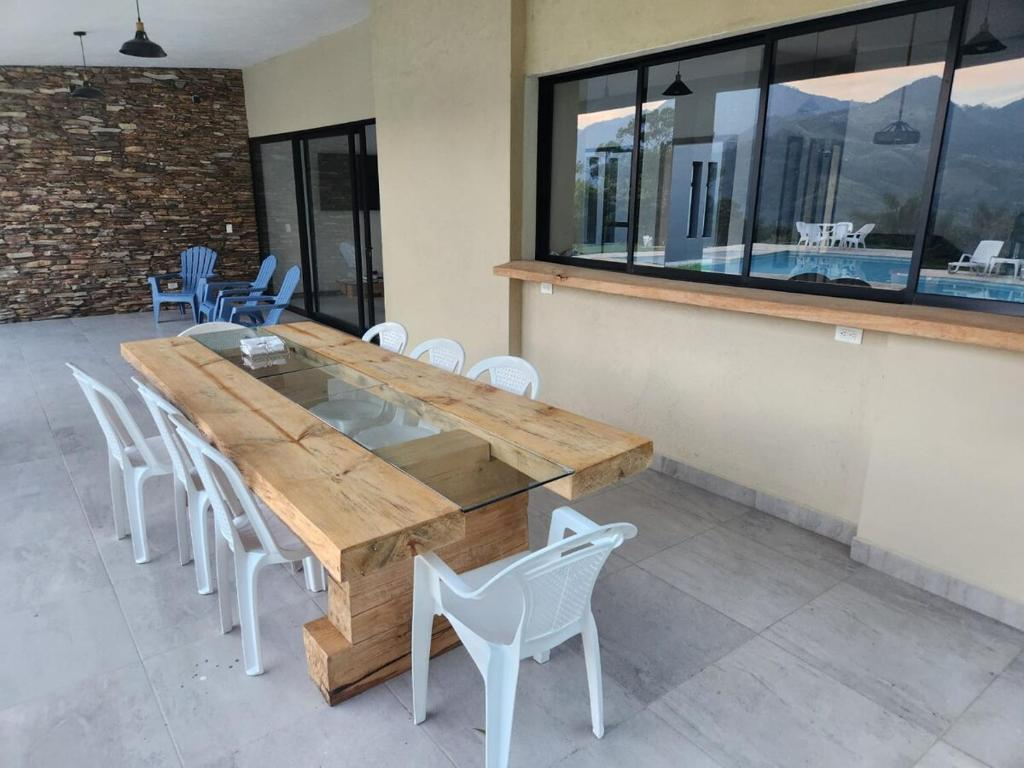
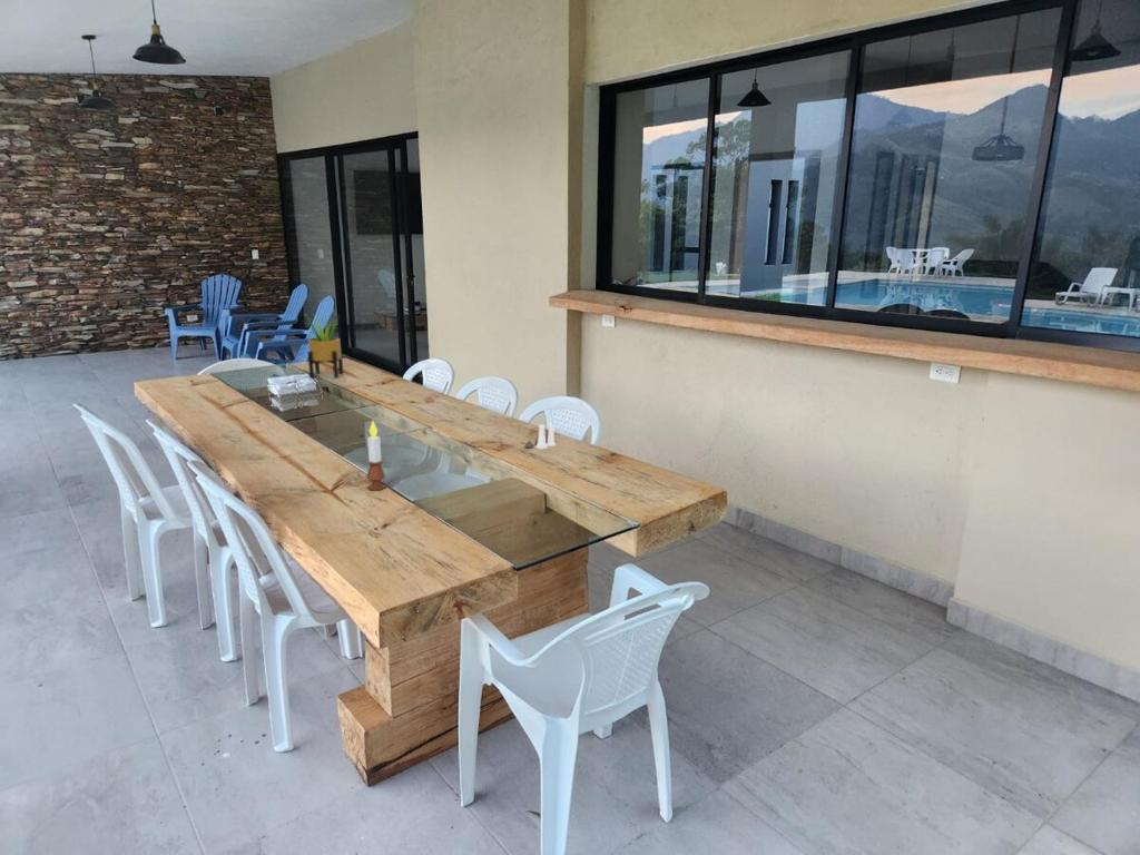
+ salt and pepper shaker set (541, 433)
+ candle (374, 453)
+ potted plant (324, 344)
